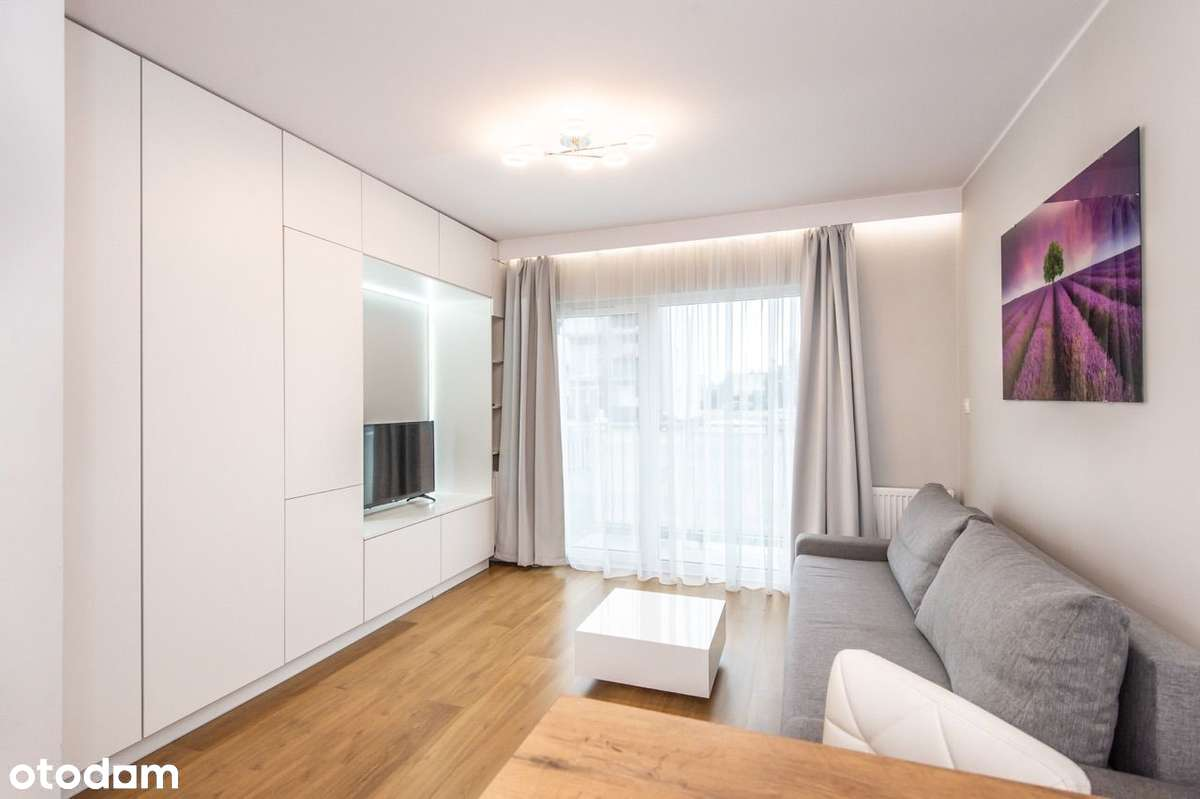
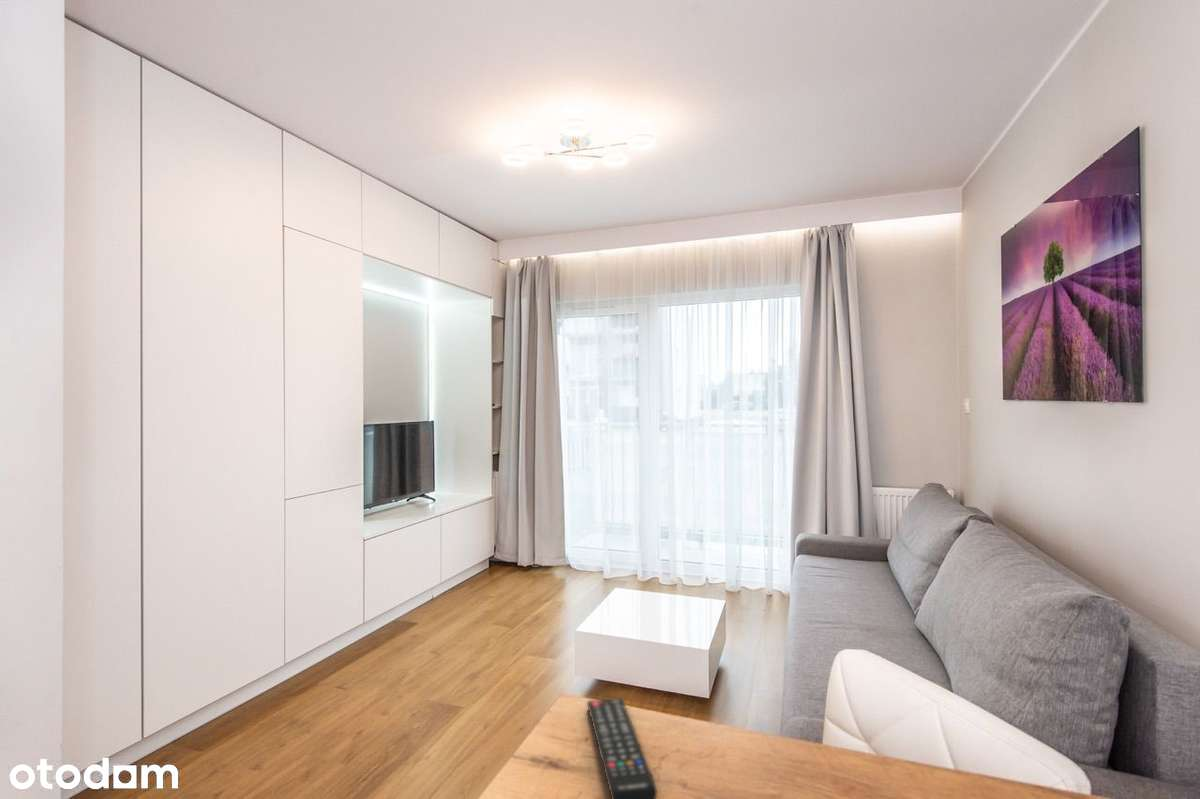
+ remote control (617, 744)
